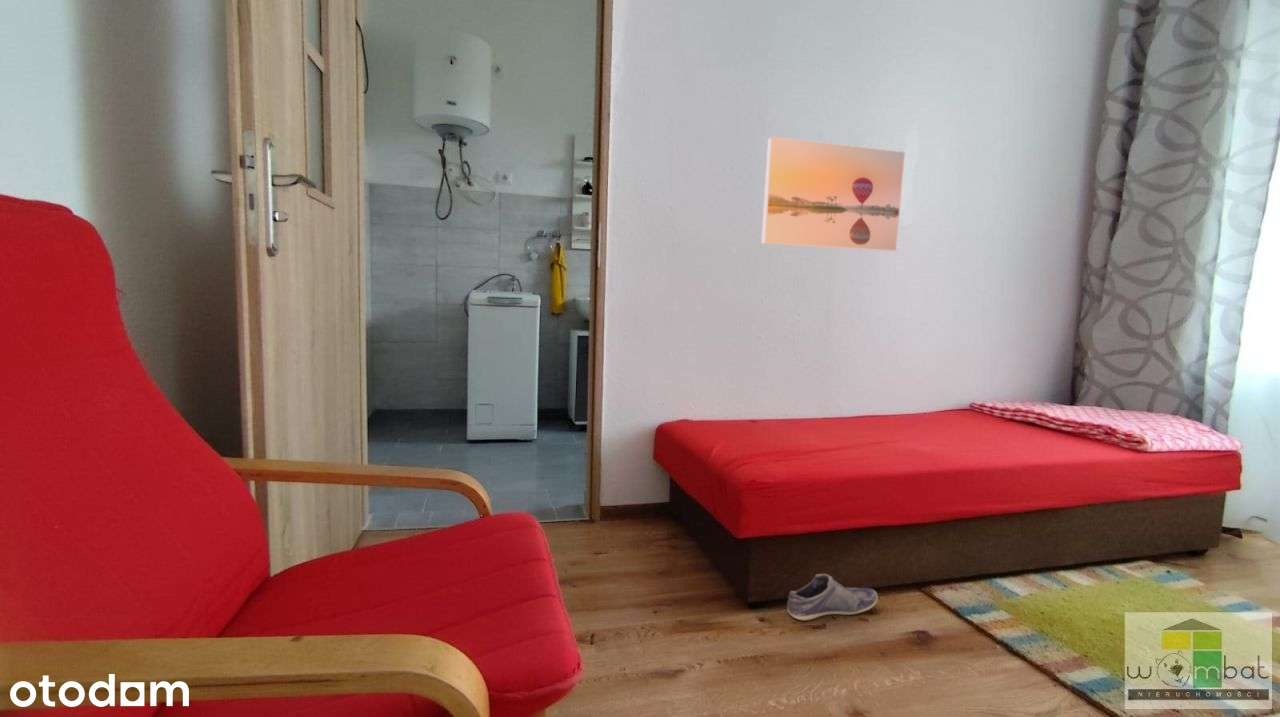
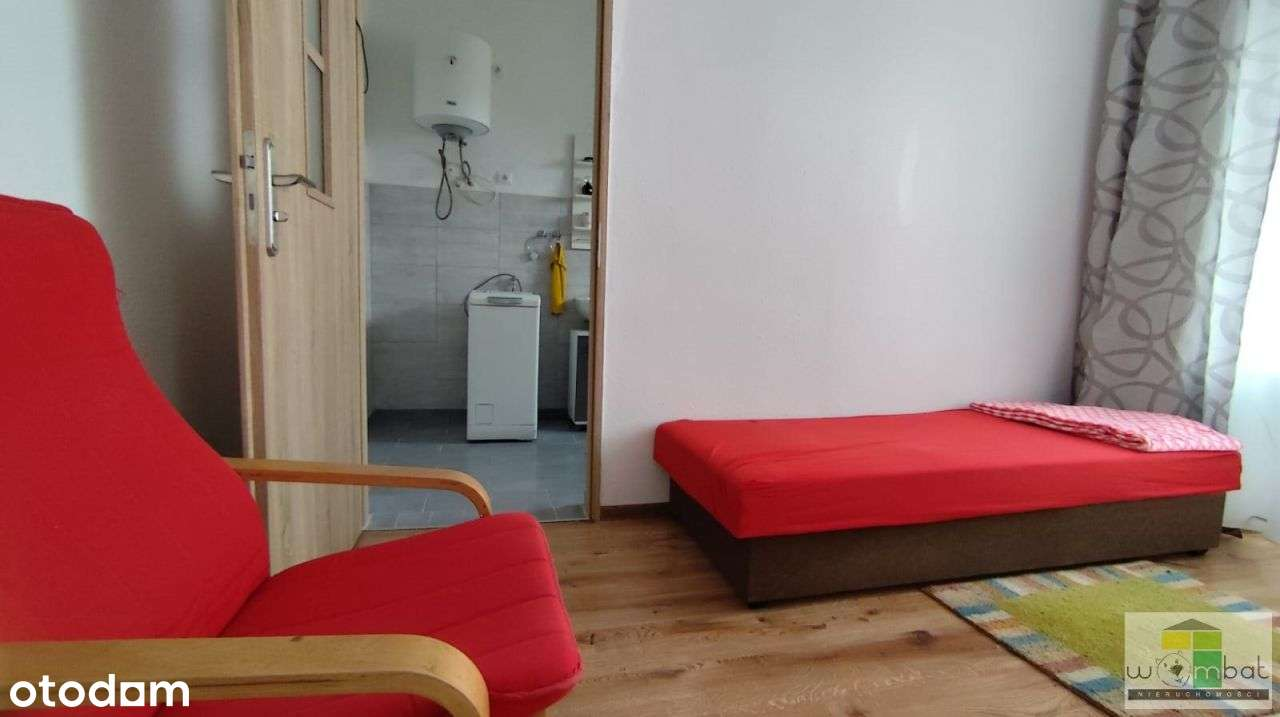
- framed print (834, 196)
- shoe (831, 590)
